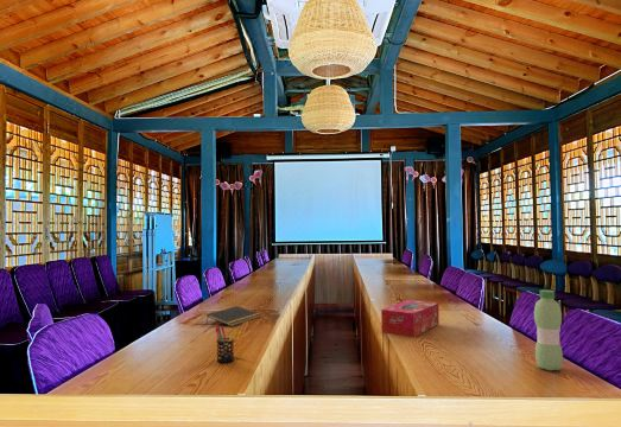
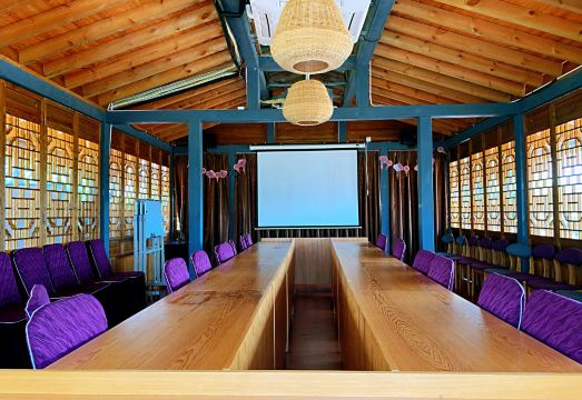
- water bottle (547, 329)
- notepad (234, 316)
- tissue box (411, 317)
- pen holder (223, 343)
